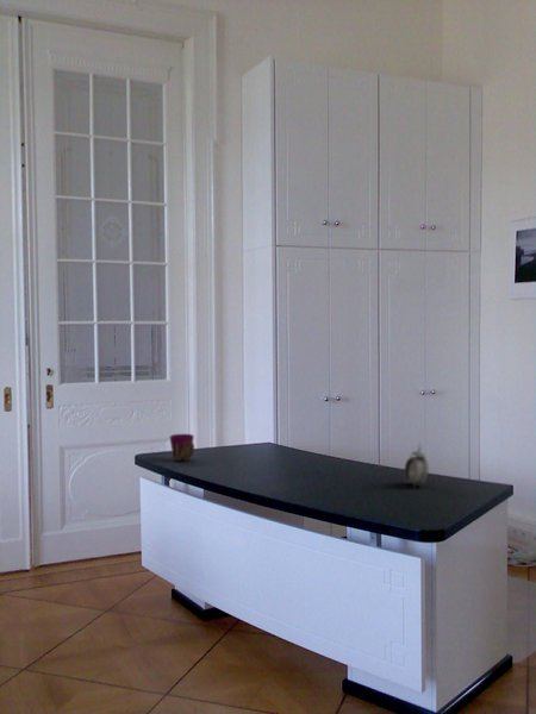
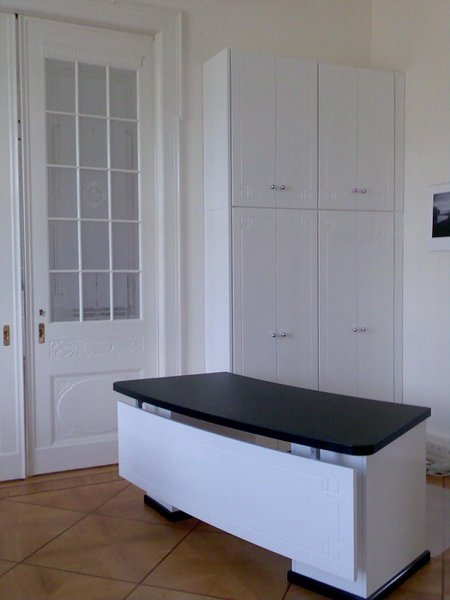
- cup (183, 447)
- alarm clock (416, 464)
